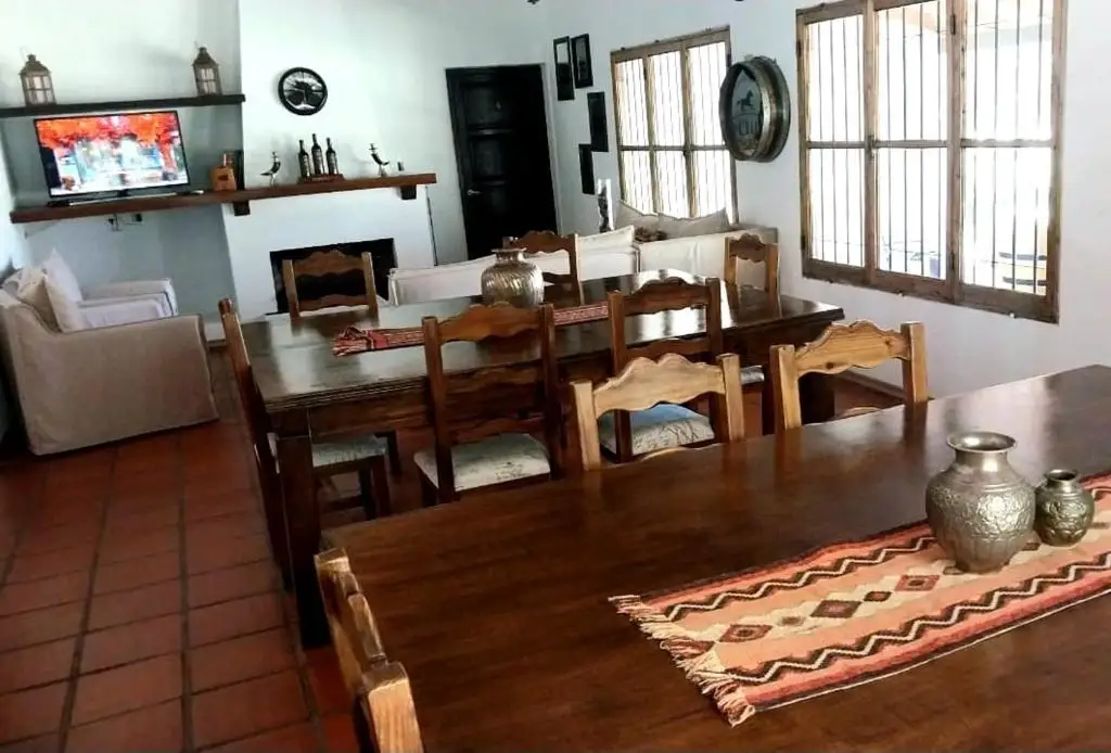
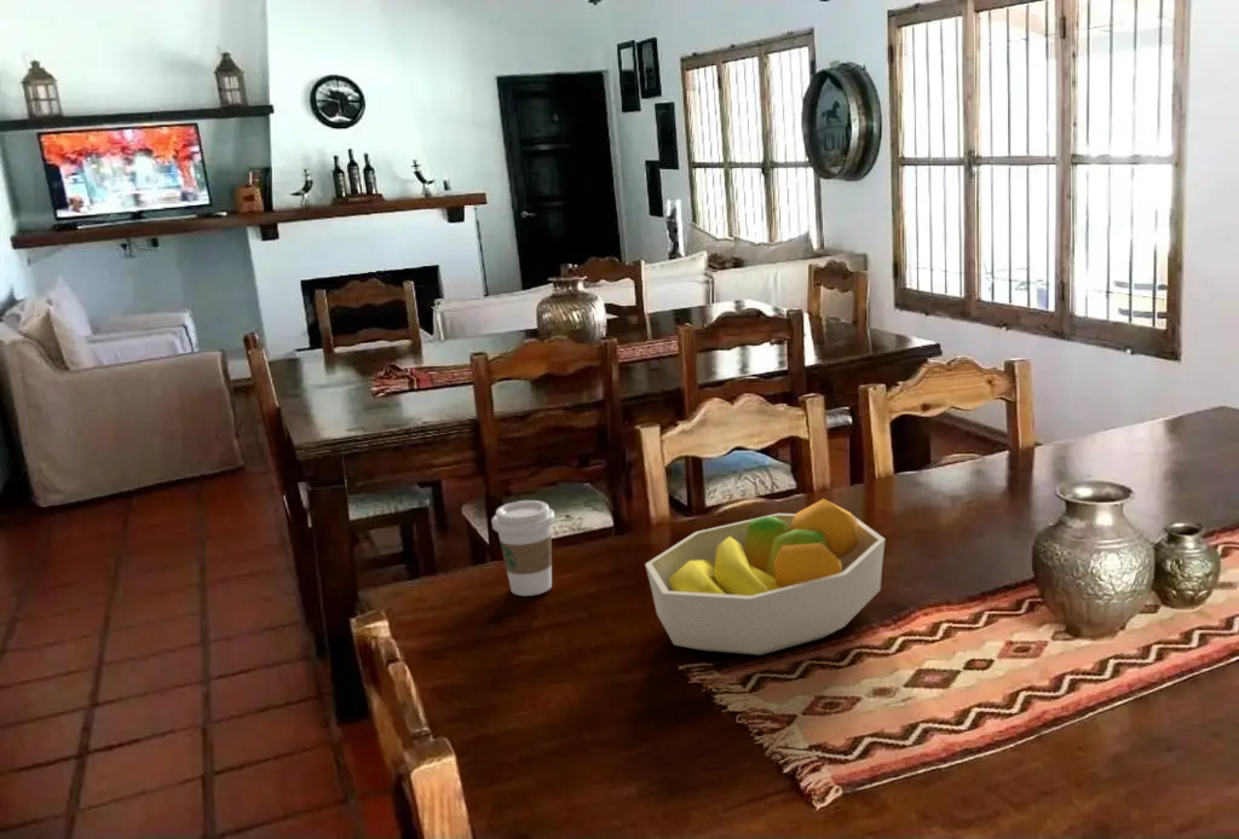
+ coffee cup (526, 548)
+ fruit bowl (766, 569)
